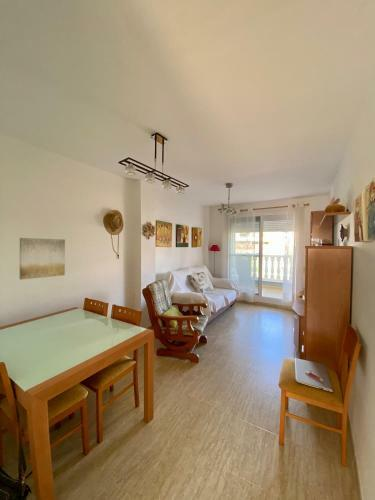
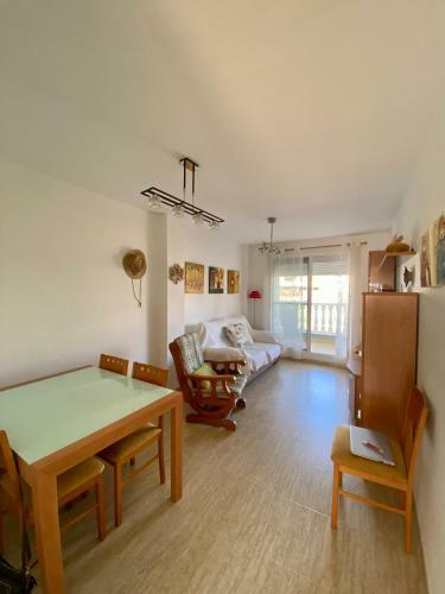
- wall art (43, 257)
